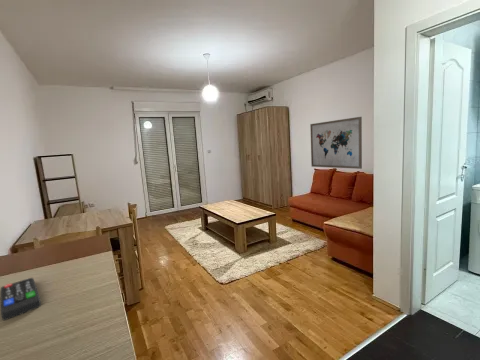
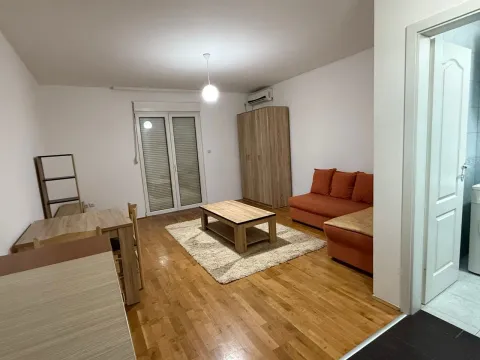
- remote control (19, 295)
- wall art (333, 144)
